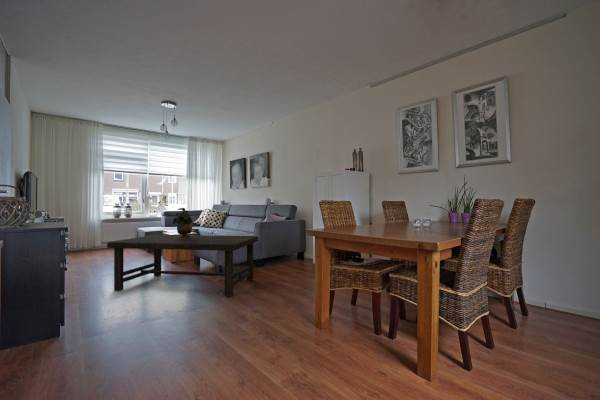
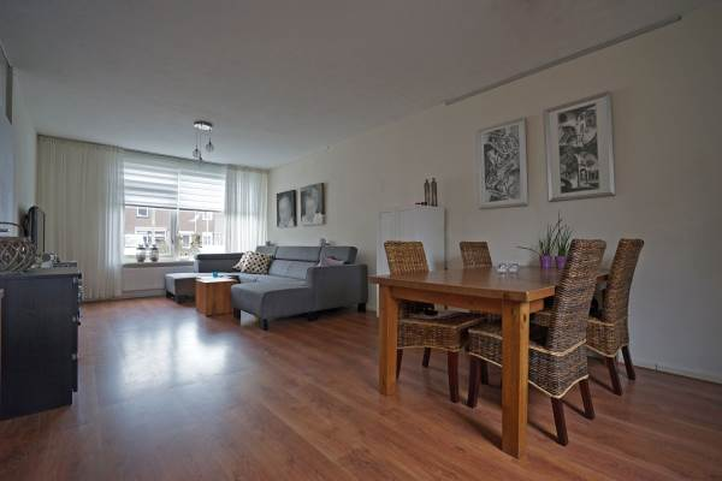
- coffee table (184, 271)
- potted plant (183, 222)
